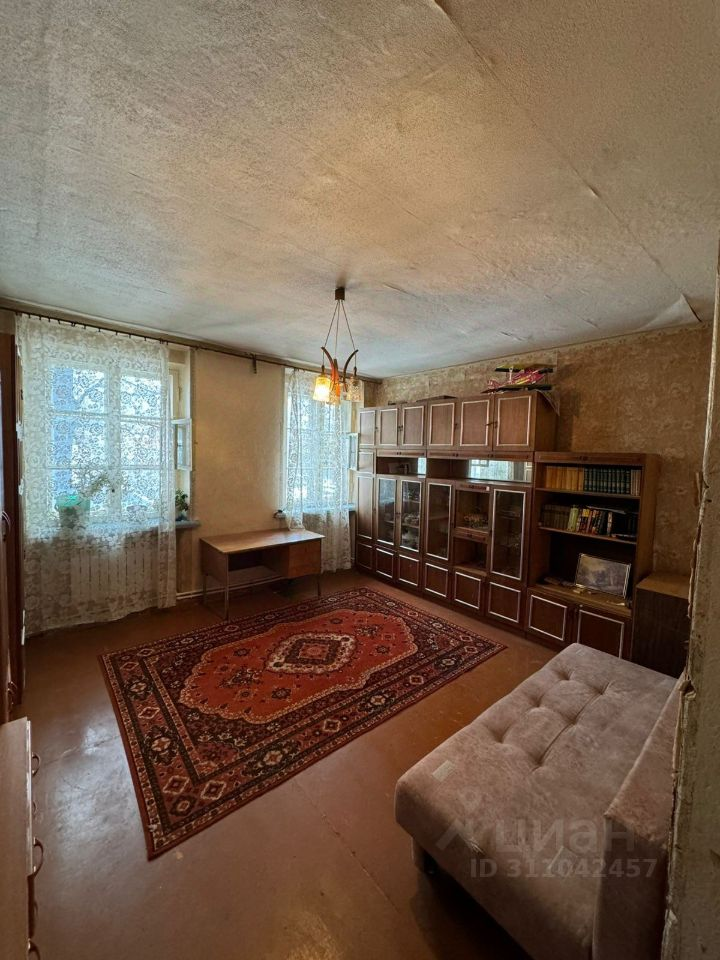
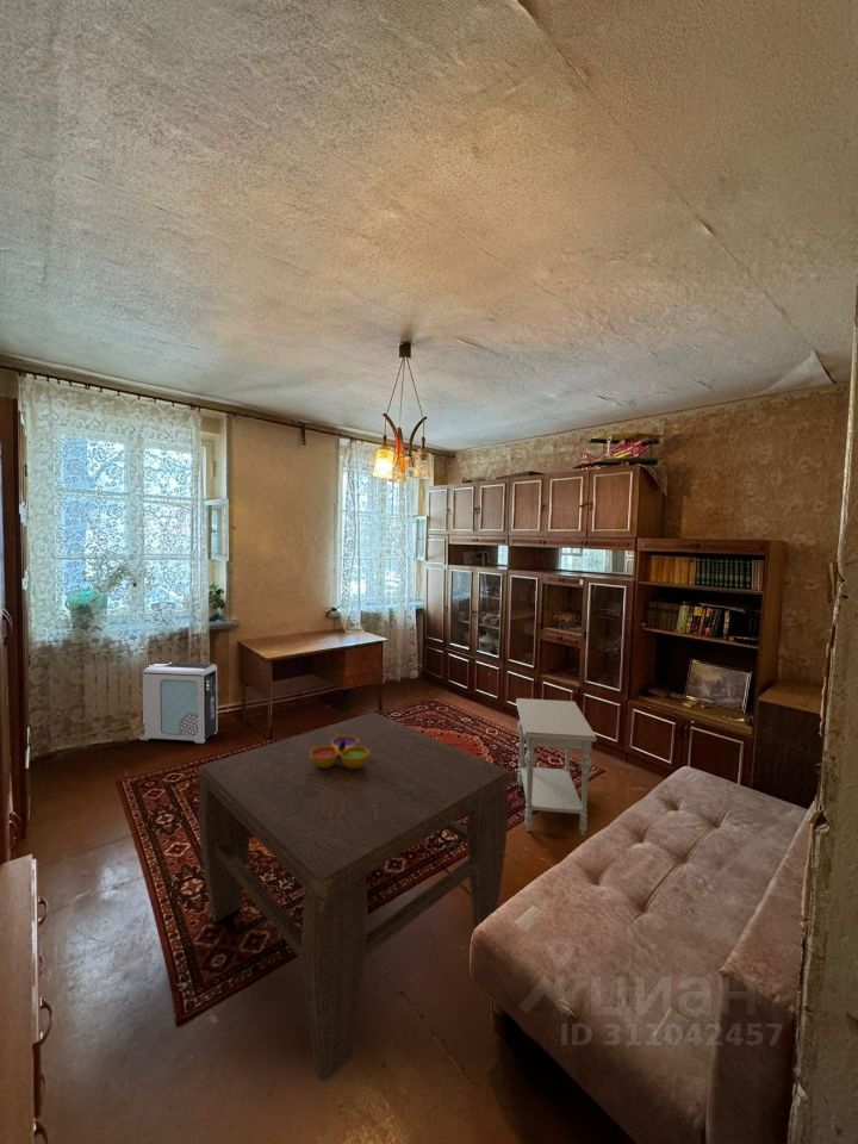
+ air purifier (178, 700)
+ side table (549, 769)
+ decorative bowl (337, 750)
+ coffee table (355, 844)
